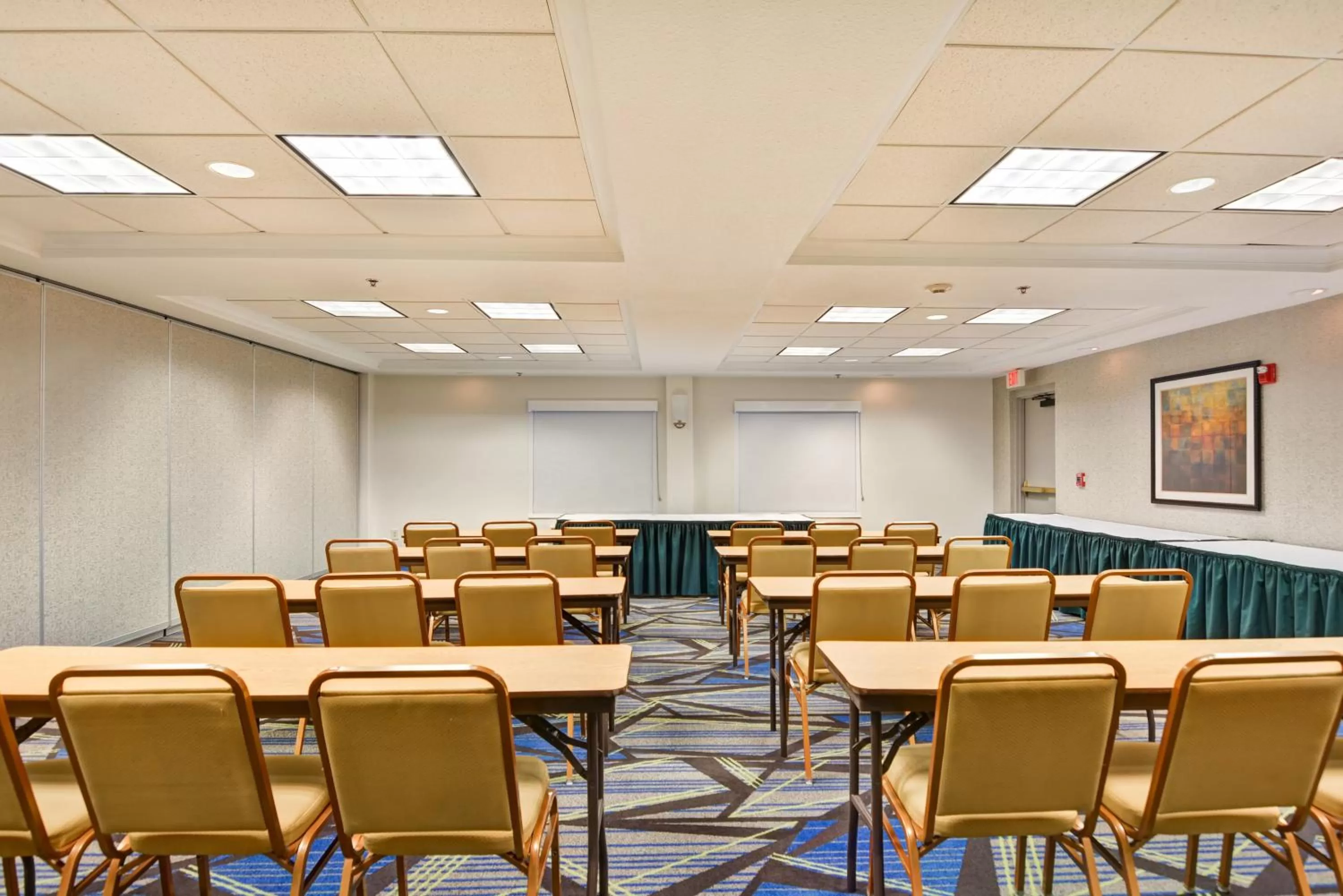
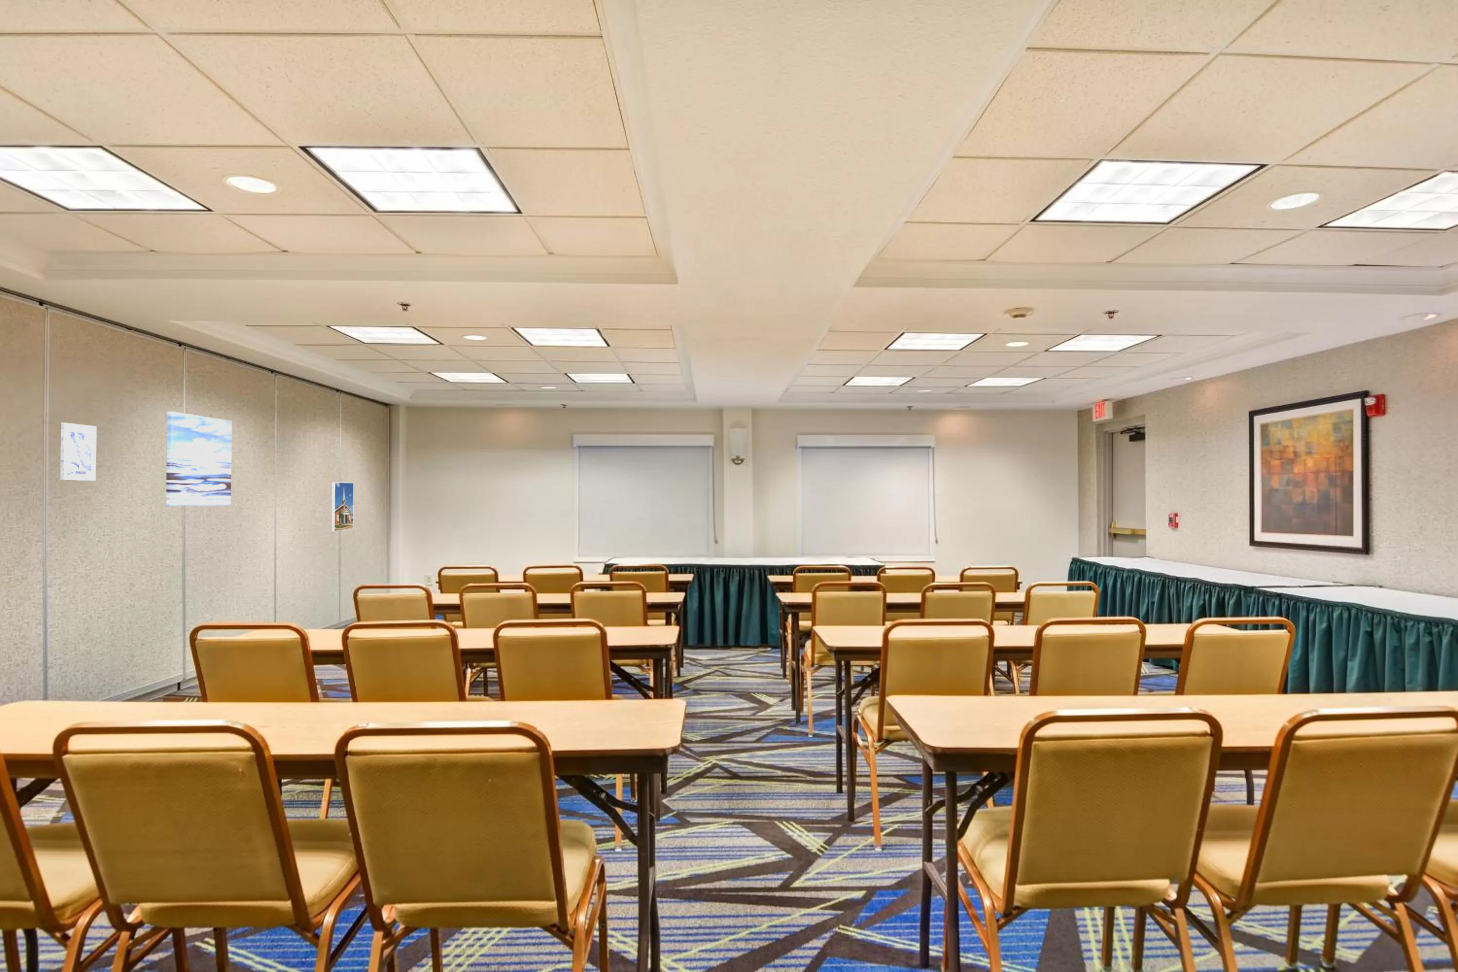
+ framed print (343, 506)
+ wall art (79, 452)
+ wall art (201, 461)
